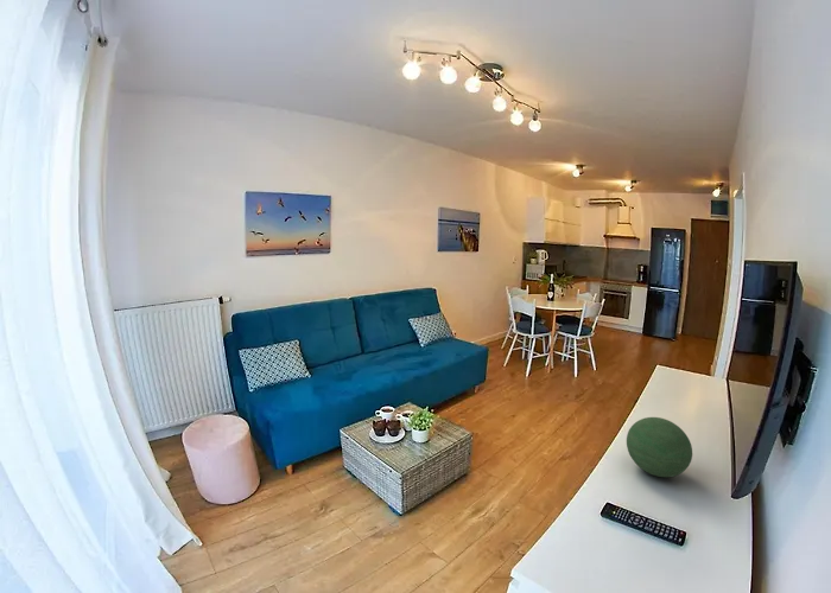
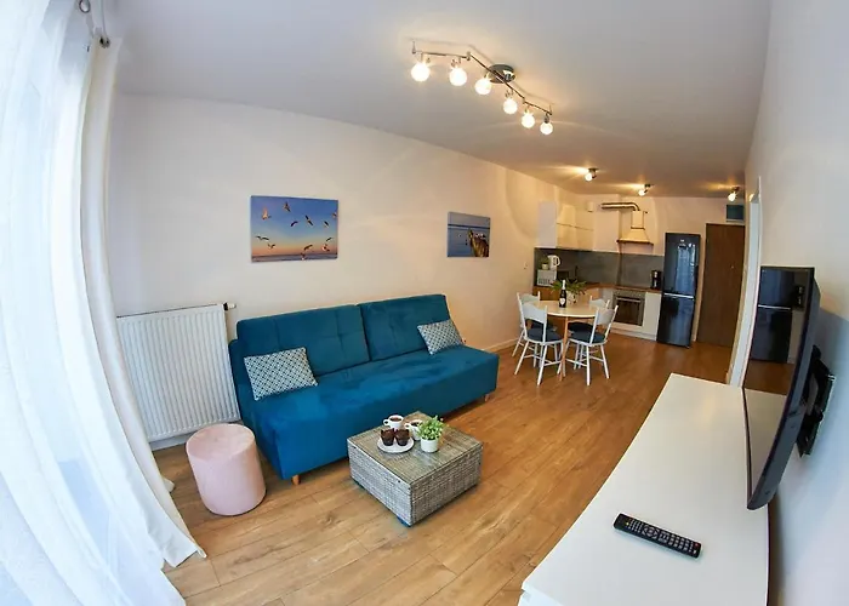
- decorative orb (658, 446)
